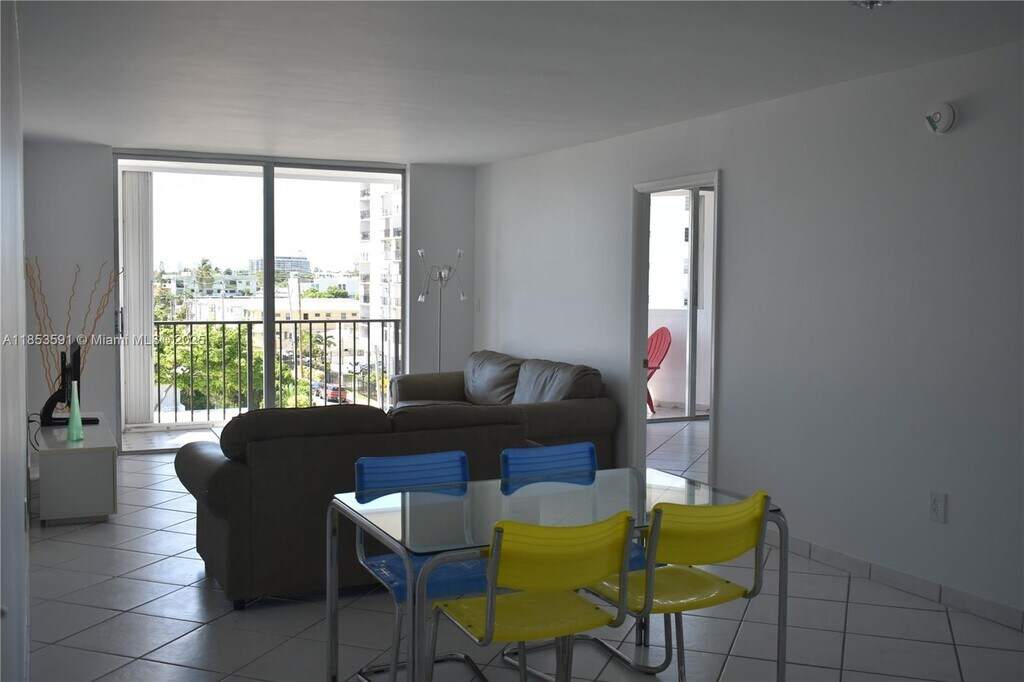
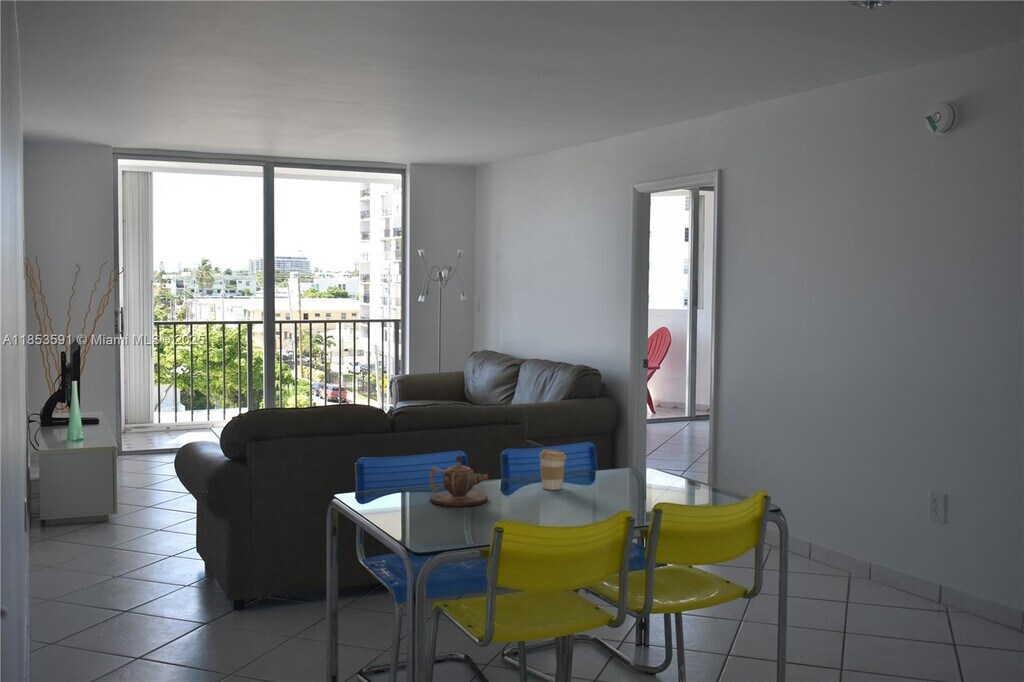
+ teapot (458, 477)
+ coffee cup (552, 468)
